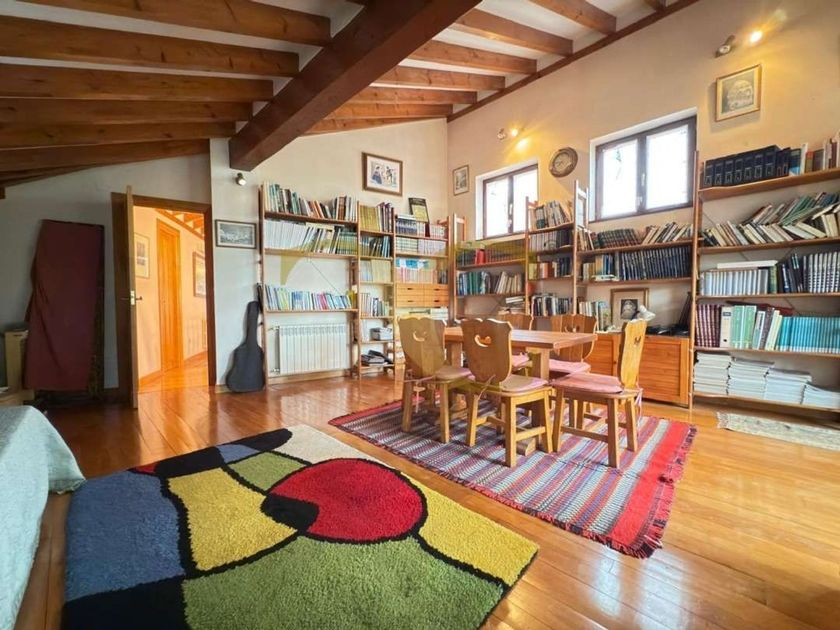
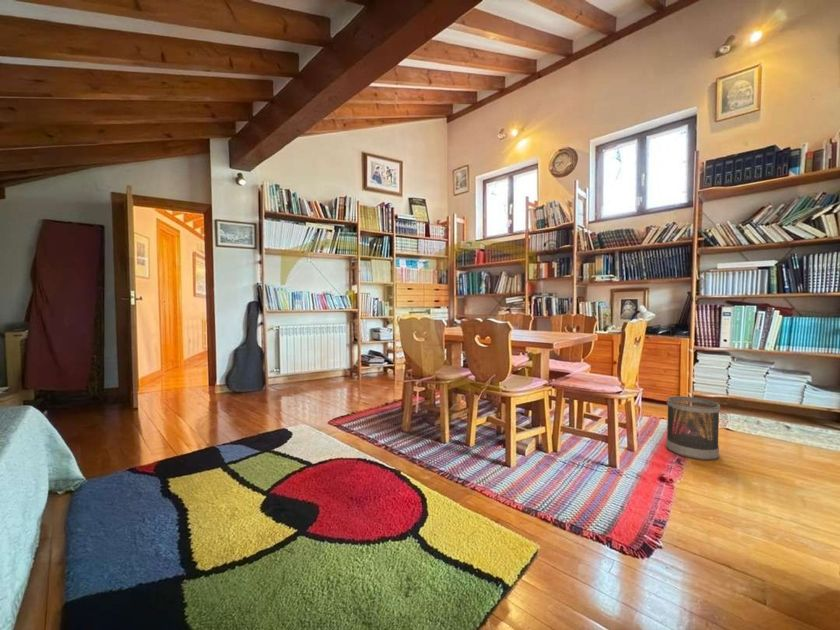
+ wastebasket (692, 426)
